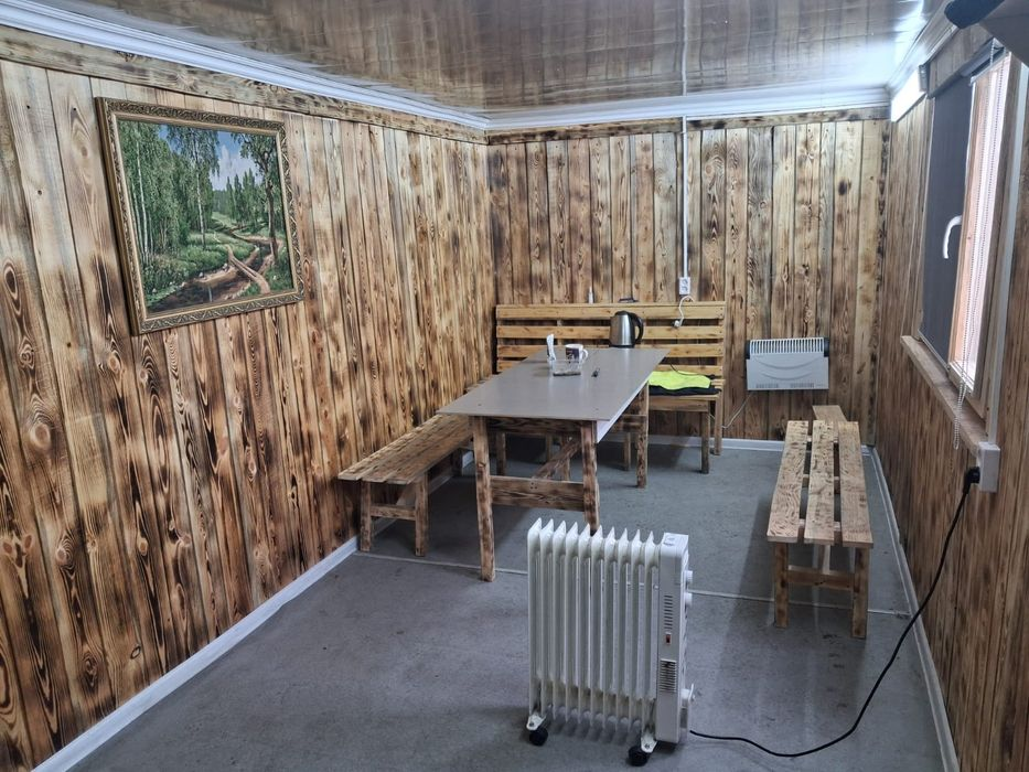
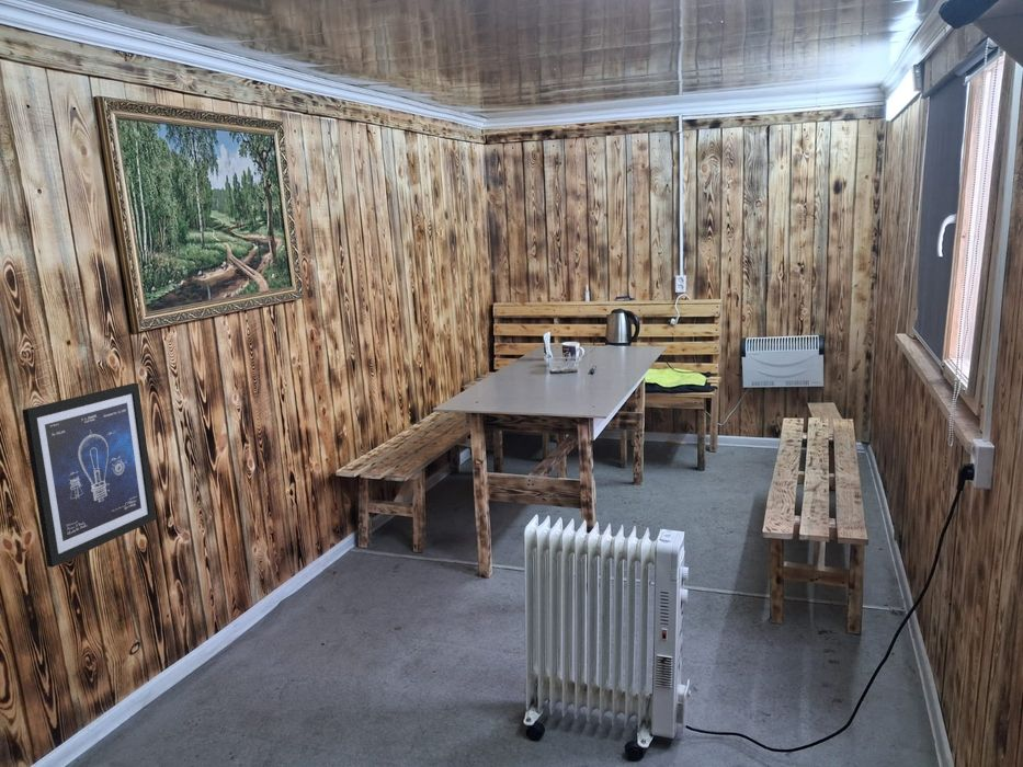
+ wall art (95, 469)
